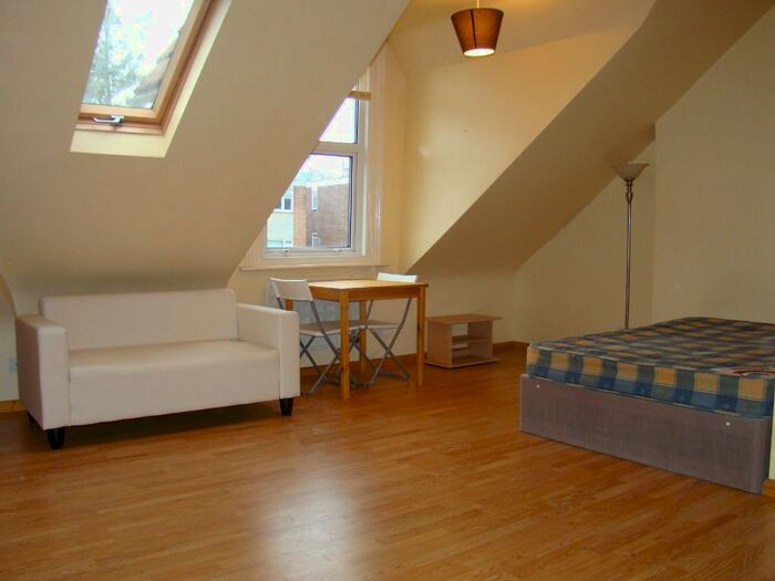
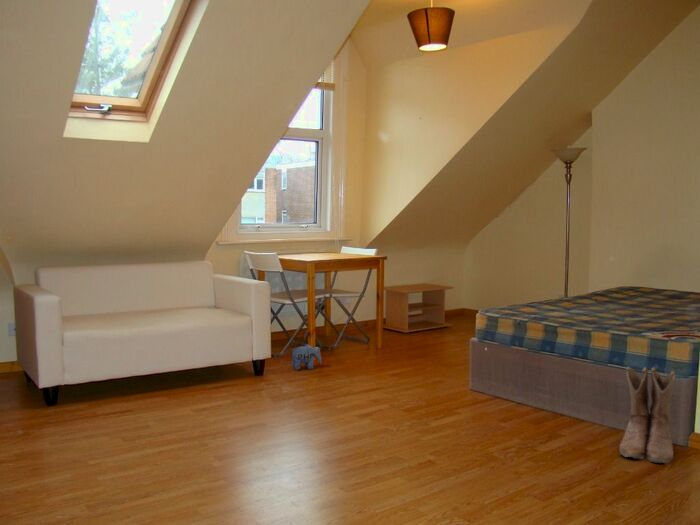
+ boots (648, 411)
+ plush toy (305, 356)
